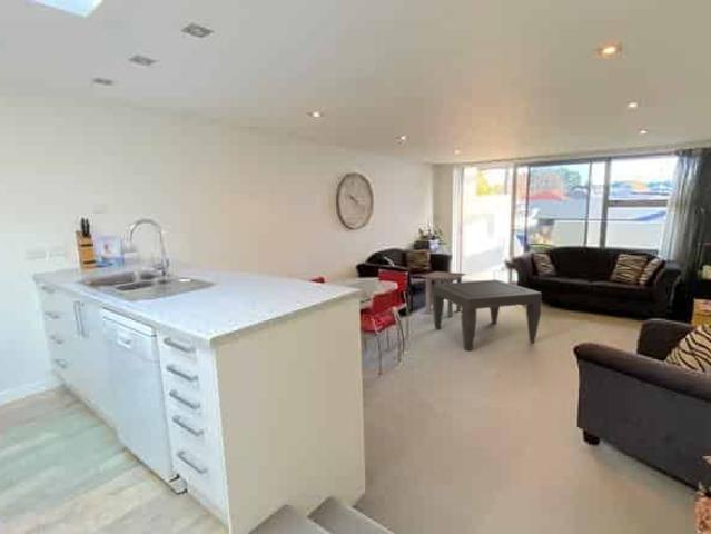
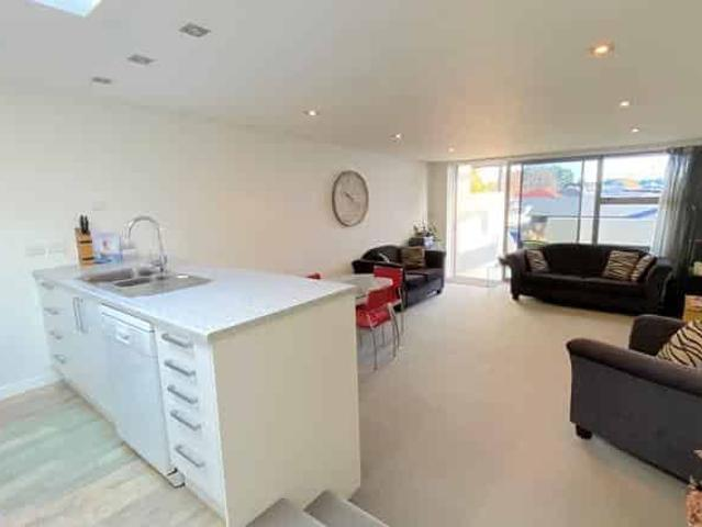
- side table (448, 301)
- coffee table (480, 308)
